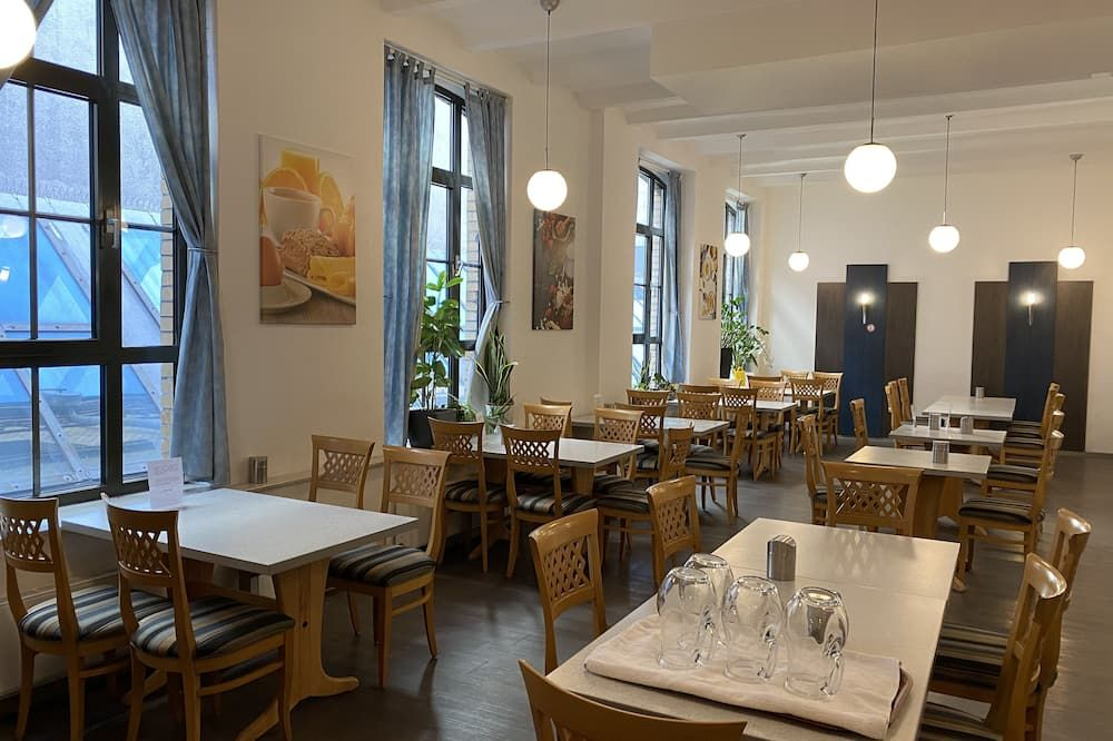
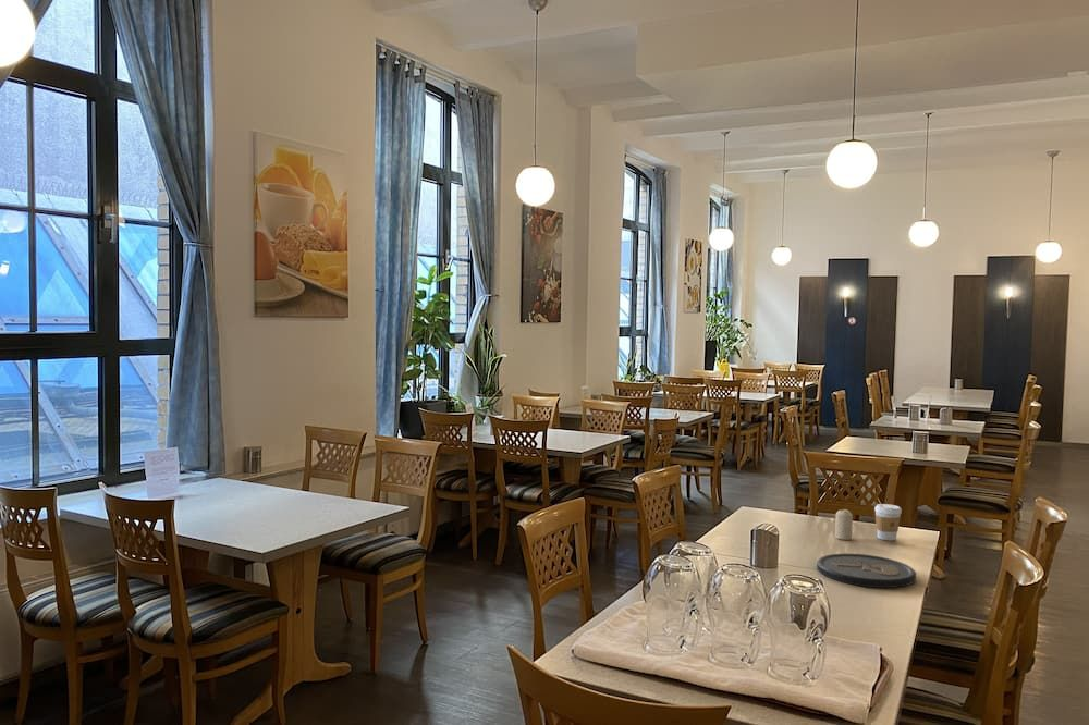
+ coffee cup (888, 521)
+ candle (843, 524)
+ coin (865, 569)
